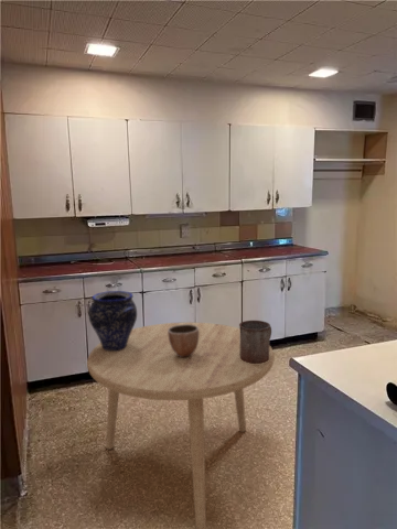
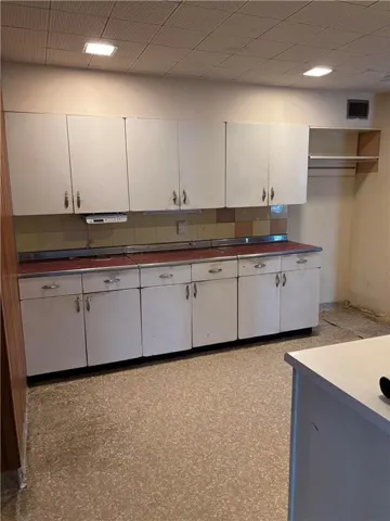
- mug (255, 339)
- vase (114, 321)
- dining table (187, 404)
- decorative bowl (183, 342)
